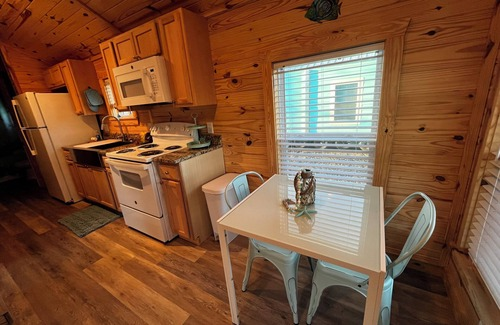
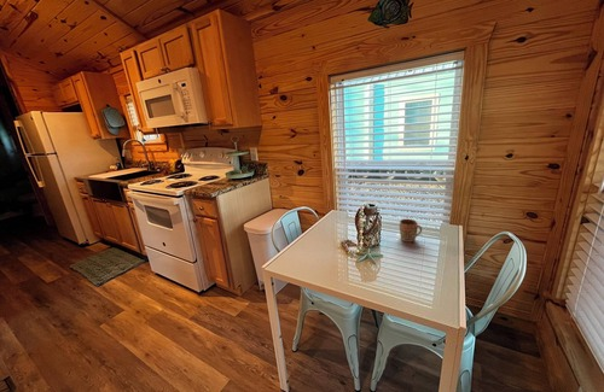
+ mug (408, 230)
